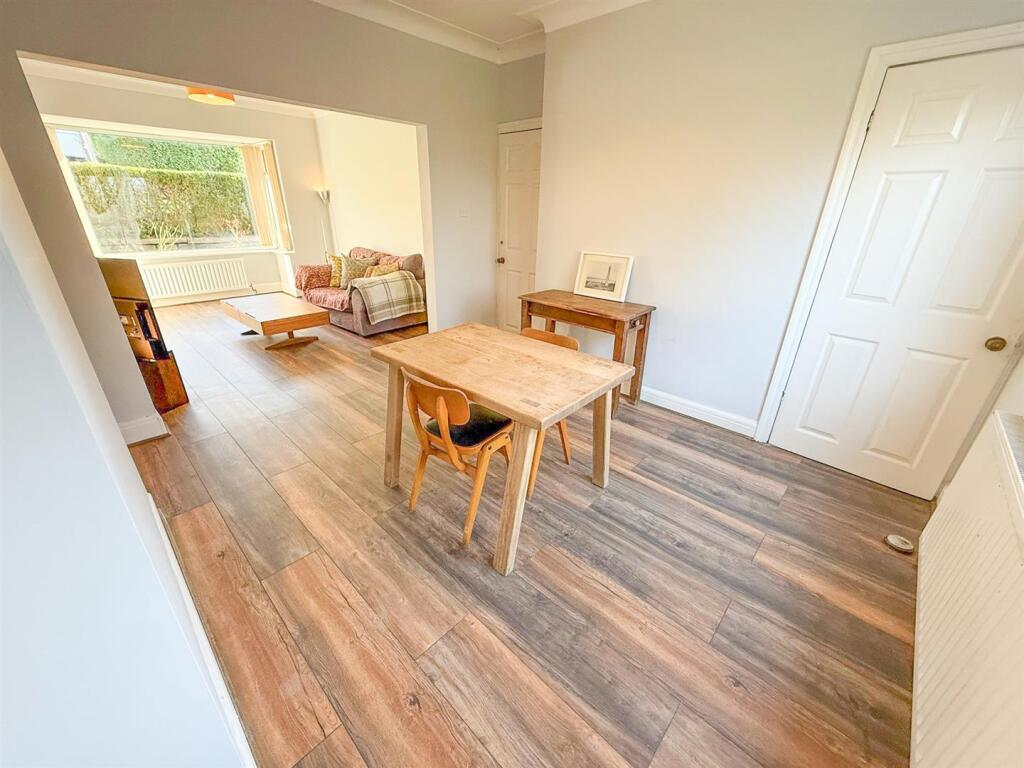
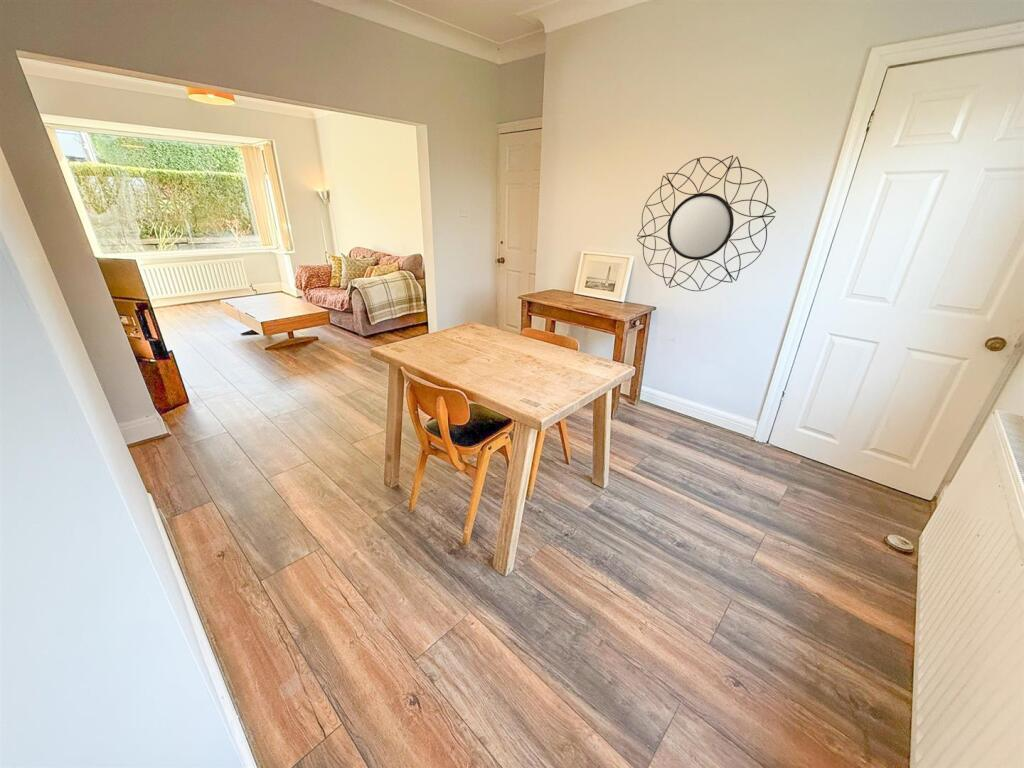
+ home mirror (699, 227)
